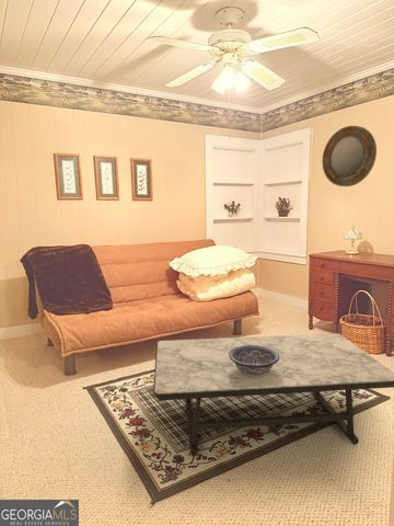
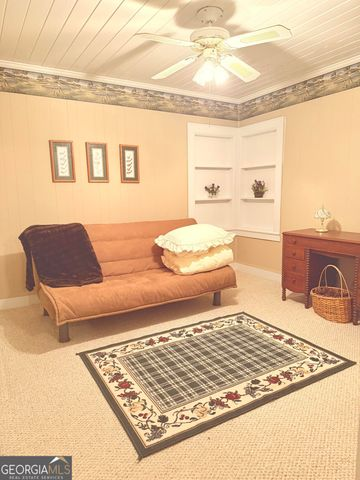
- coffee table (263, 389)
- decorative bowl (253, 363)
- home mirror (347, 157)
